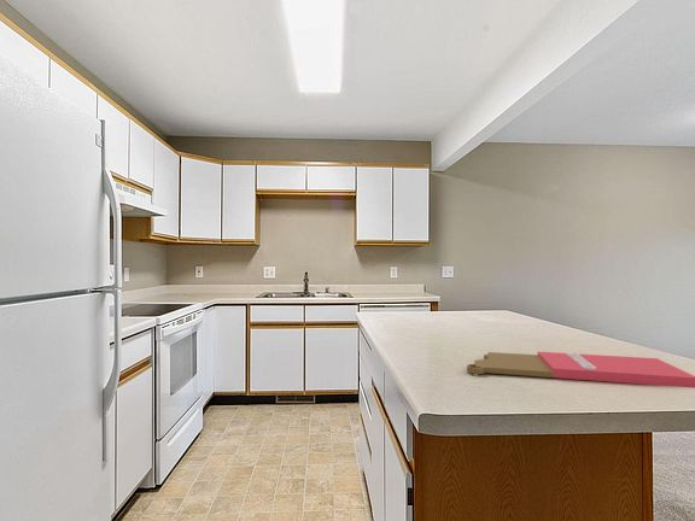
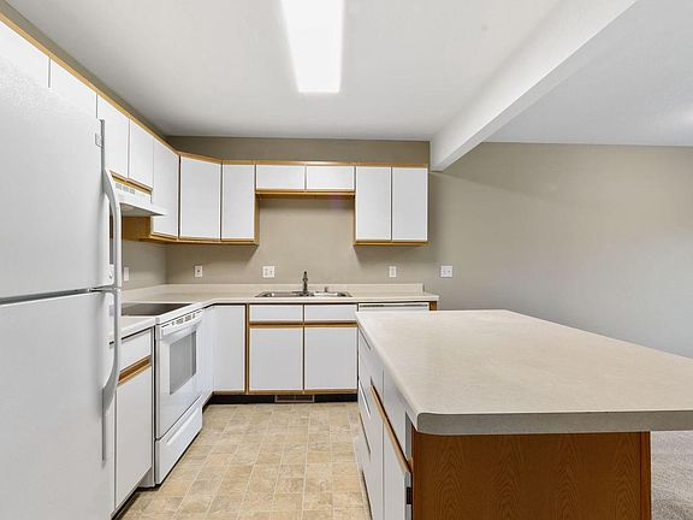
- cutting board (565, 364)
